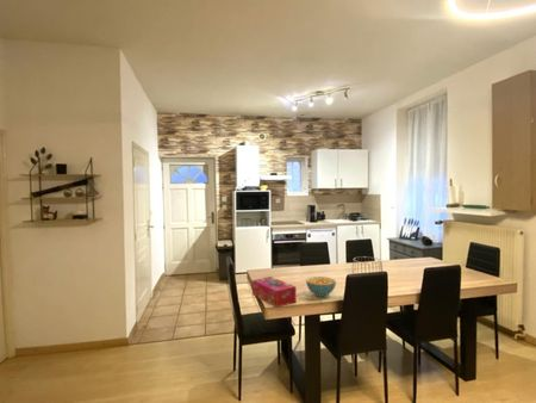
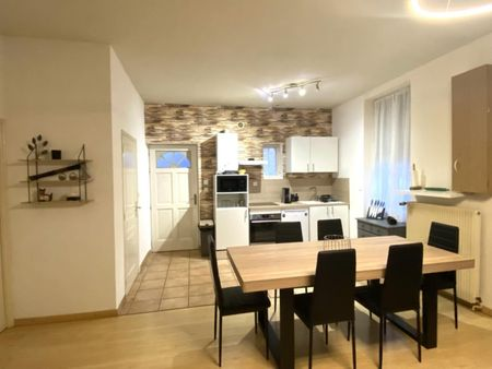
- tissue box (273, 290)
- cereal bowl (320, 287)
